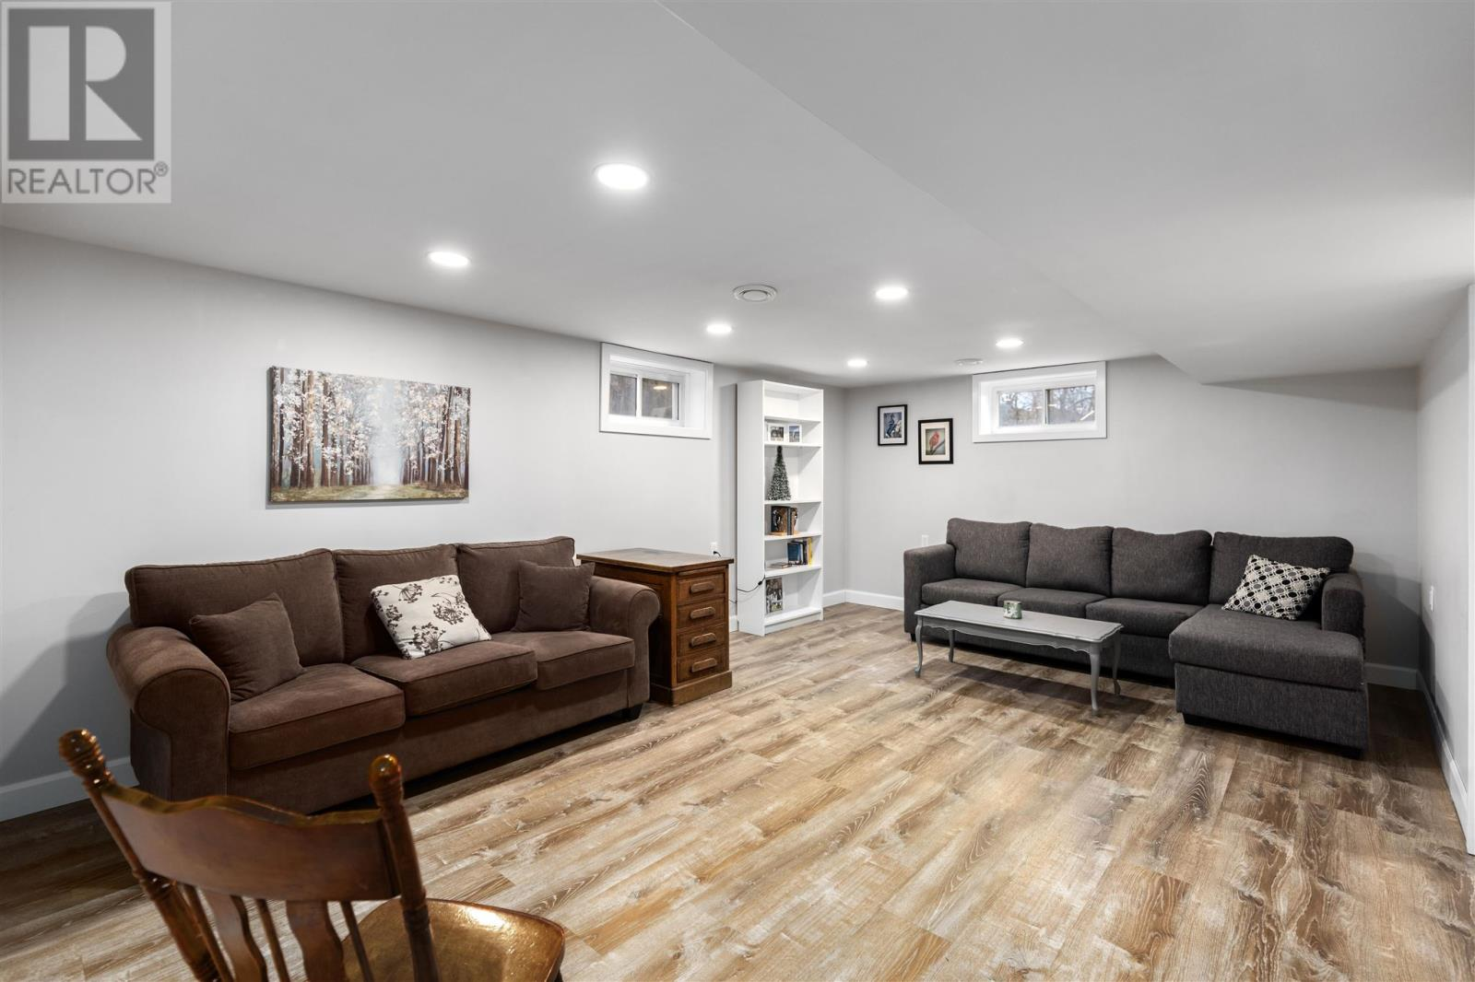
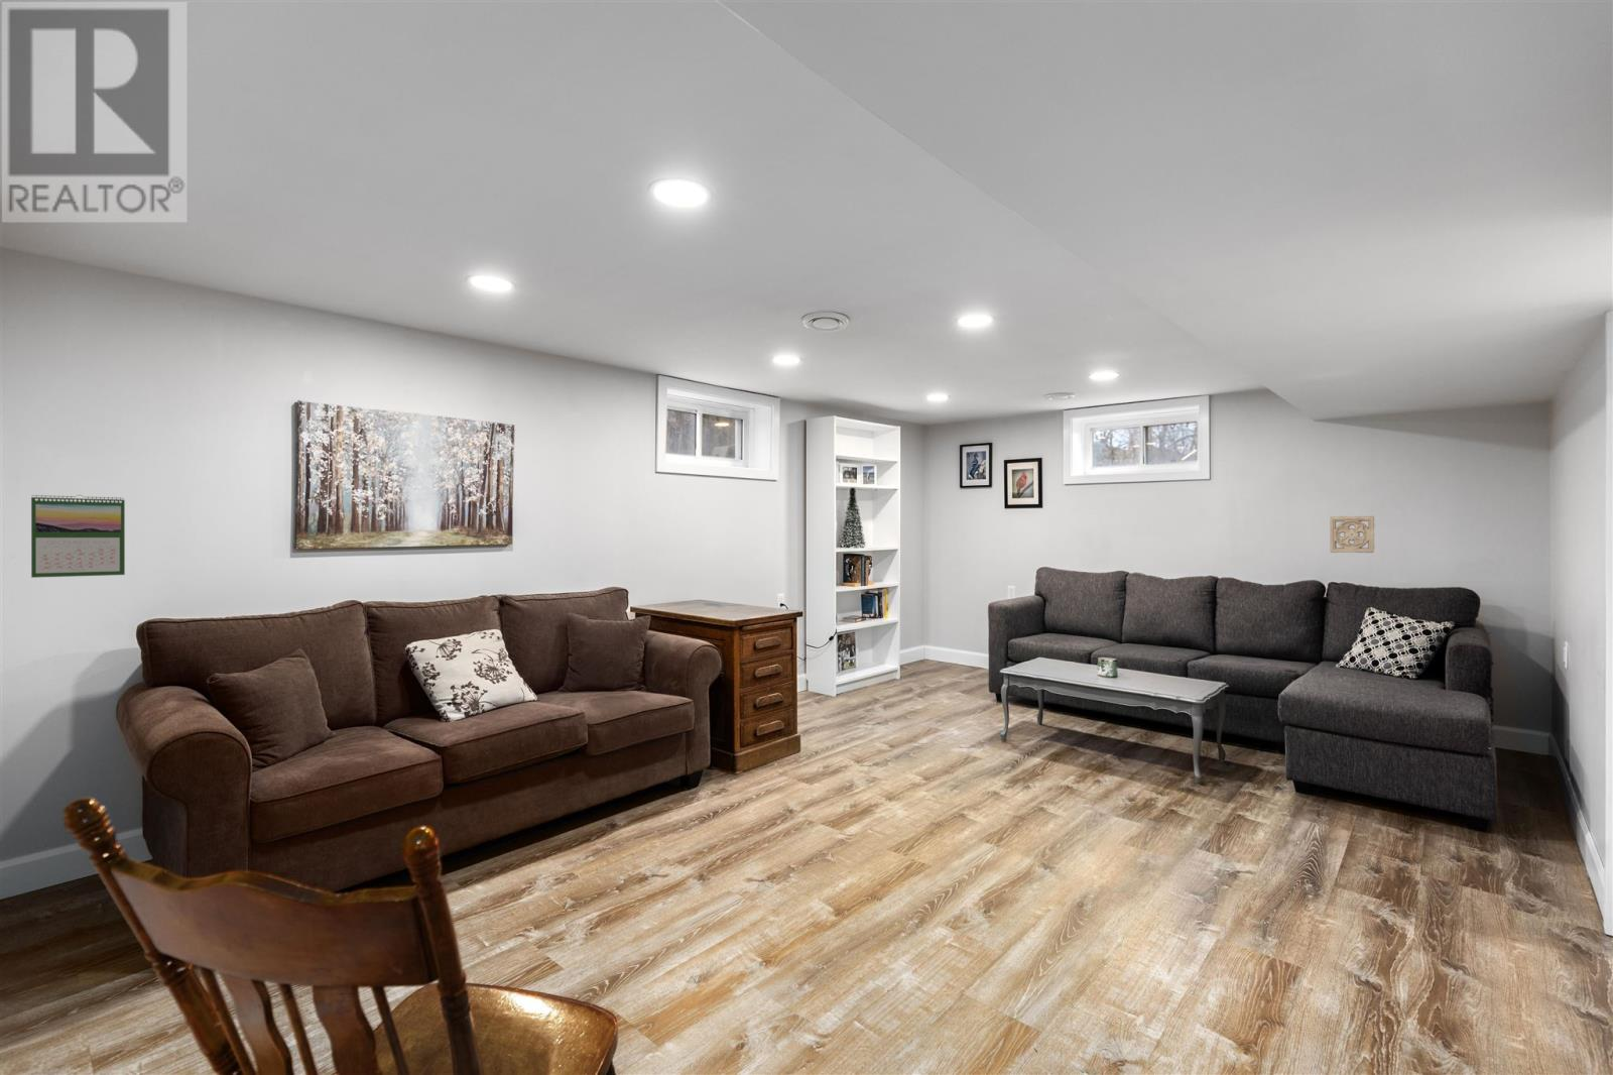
+ calendar (79, 534)
+ wall ornament (1350, 534)
